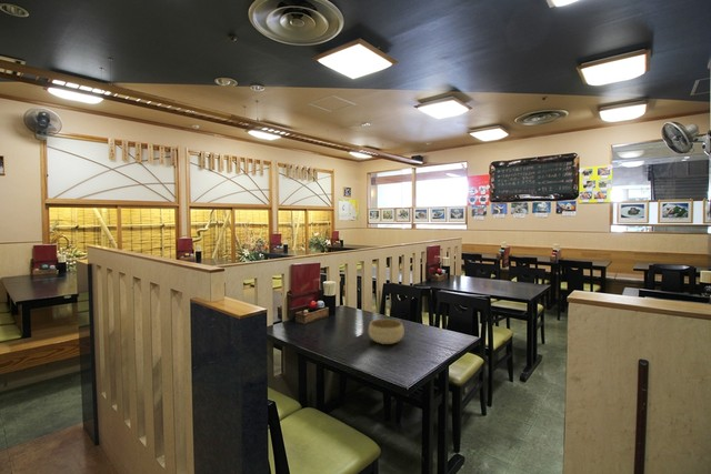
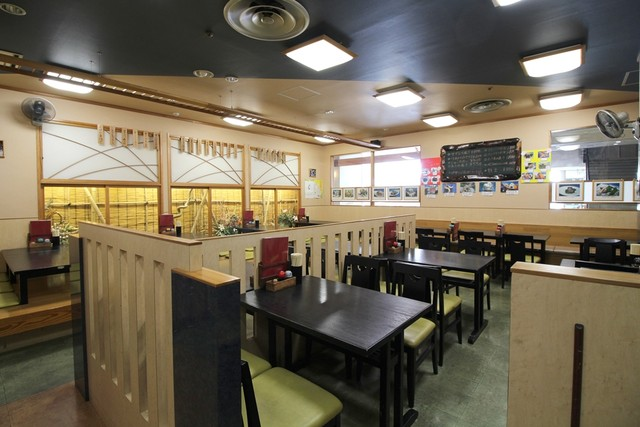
- bowl (385, 332)
